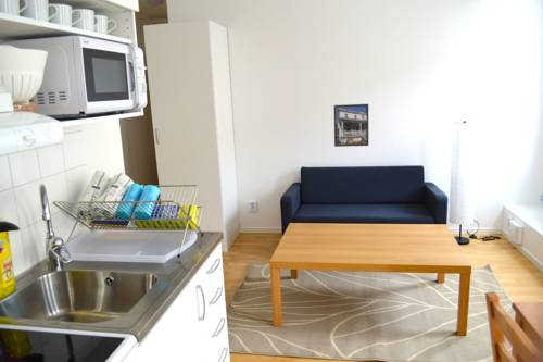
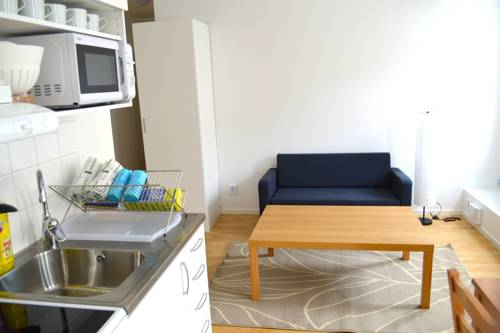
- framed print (351, 125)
